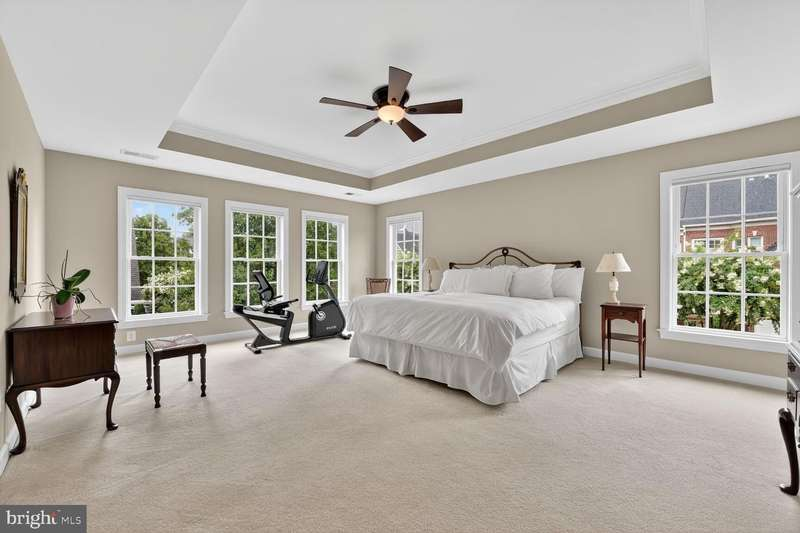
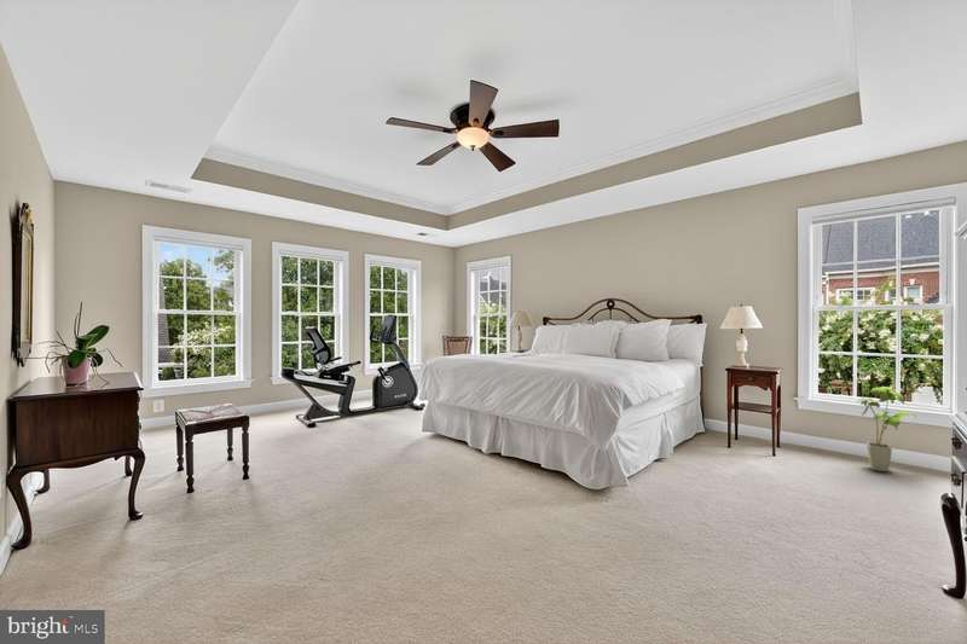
+ house plant (886, 428)
